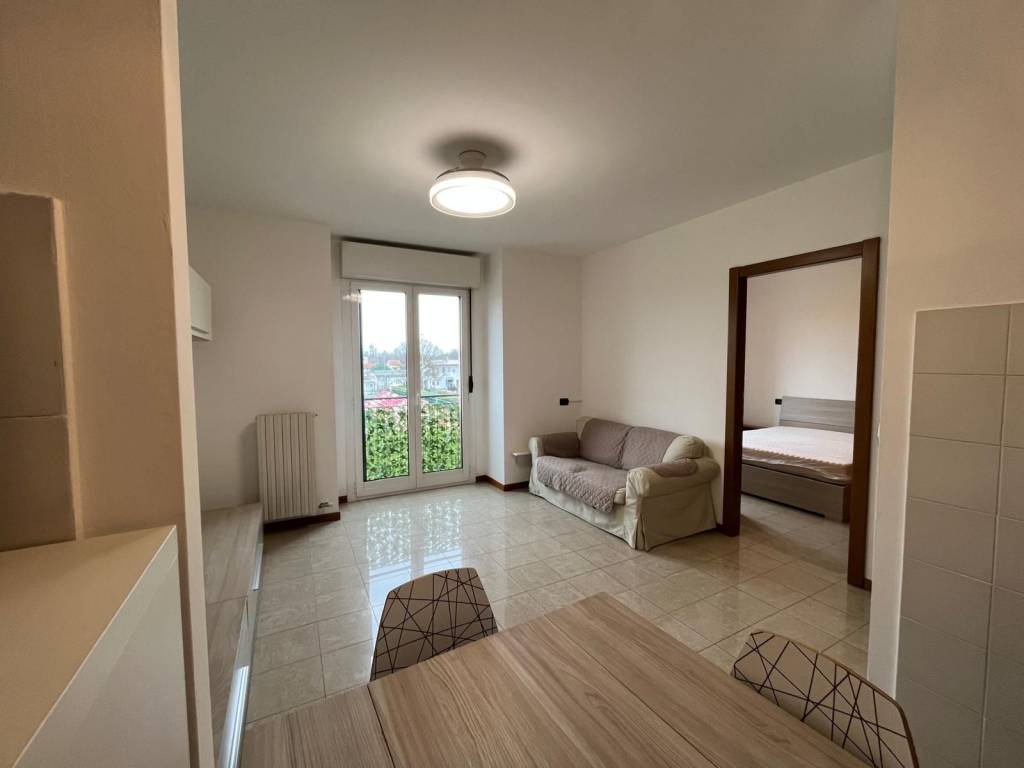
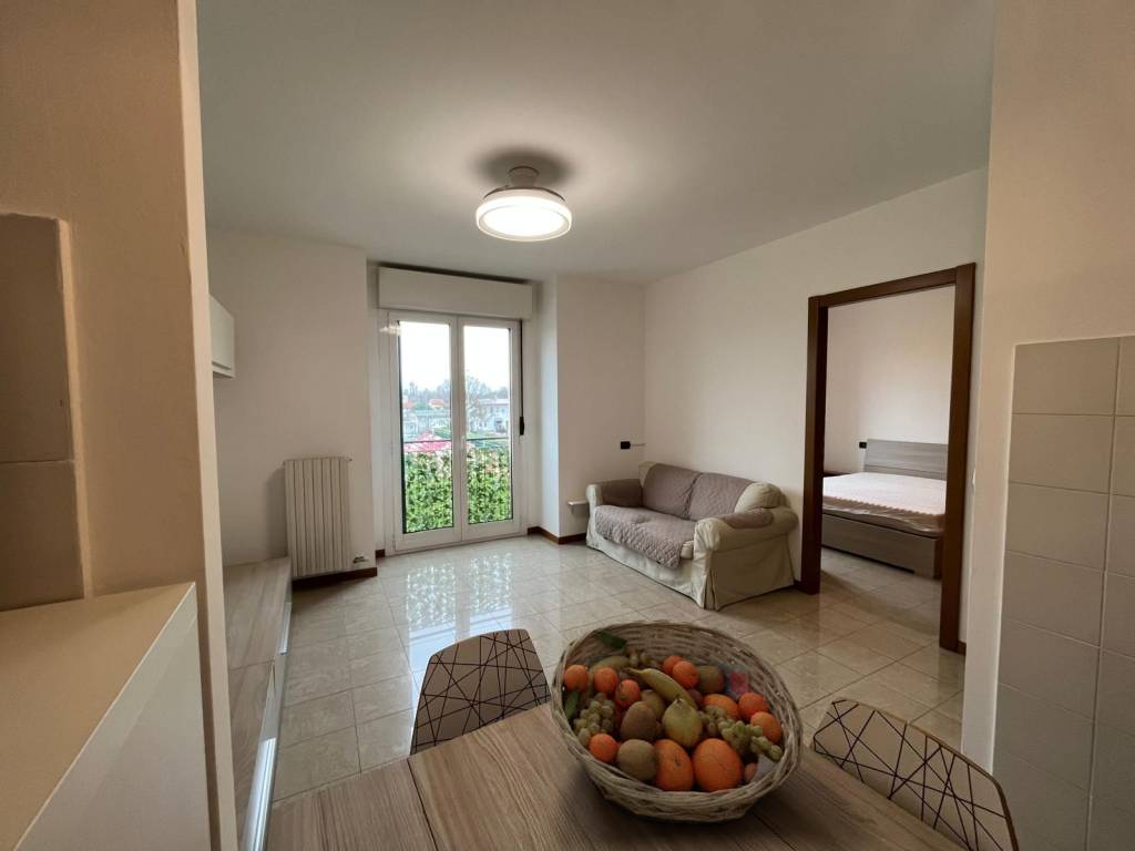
+ fruit basket (668, 709)
